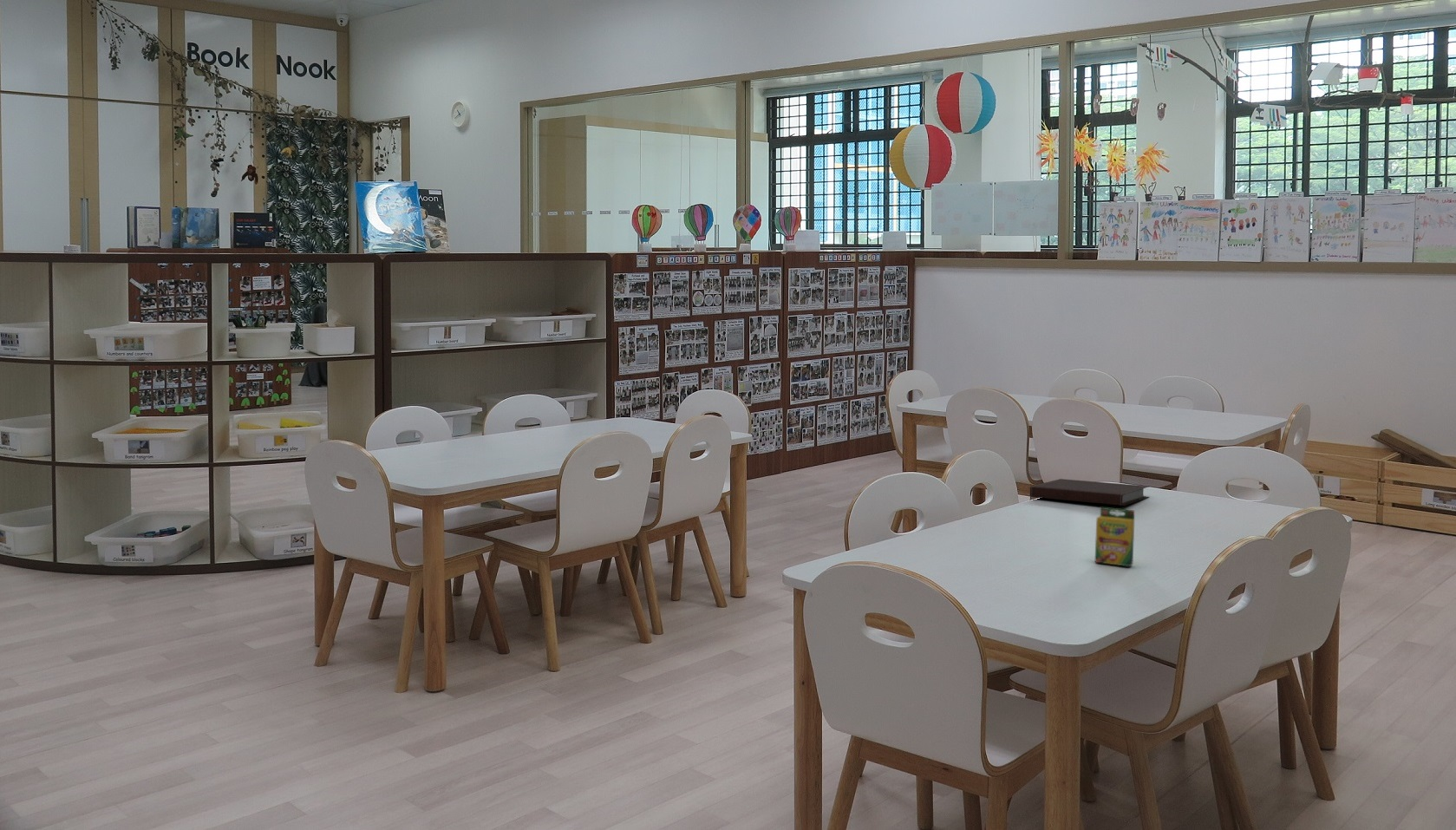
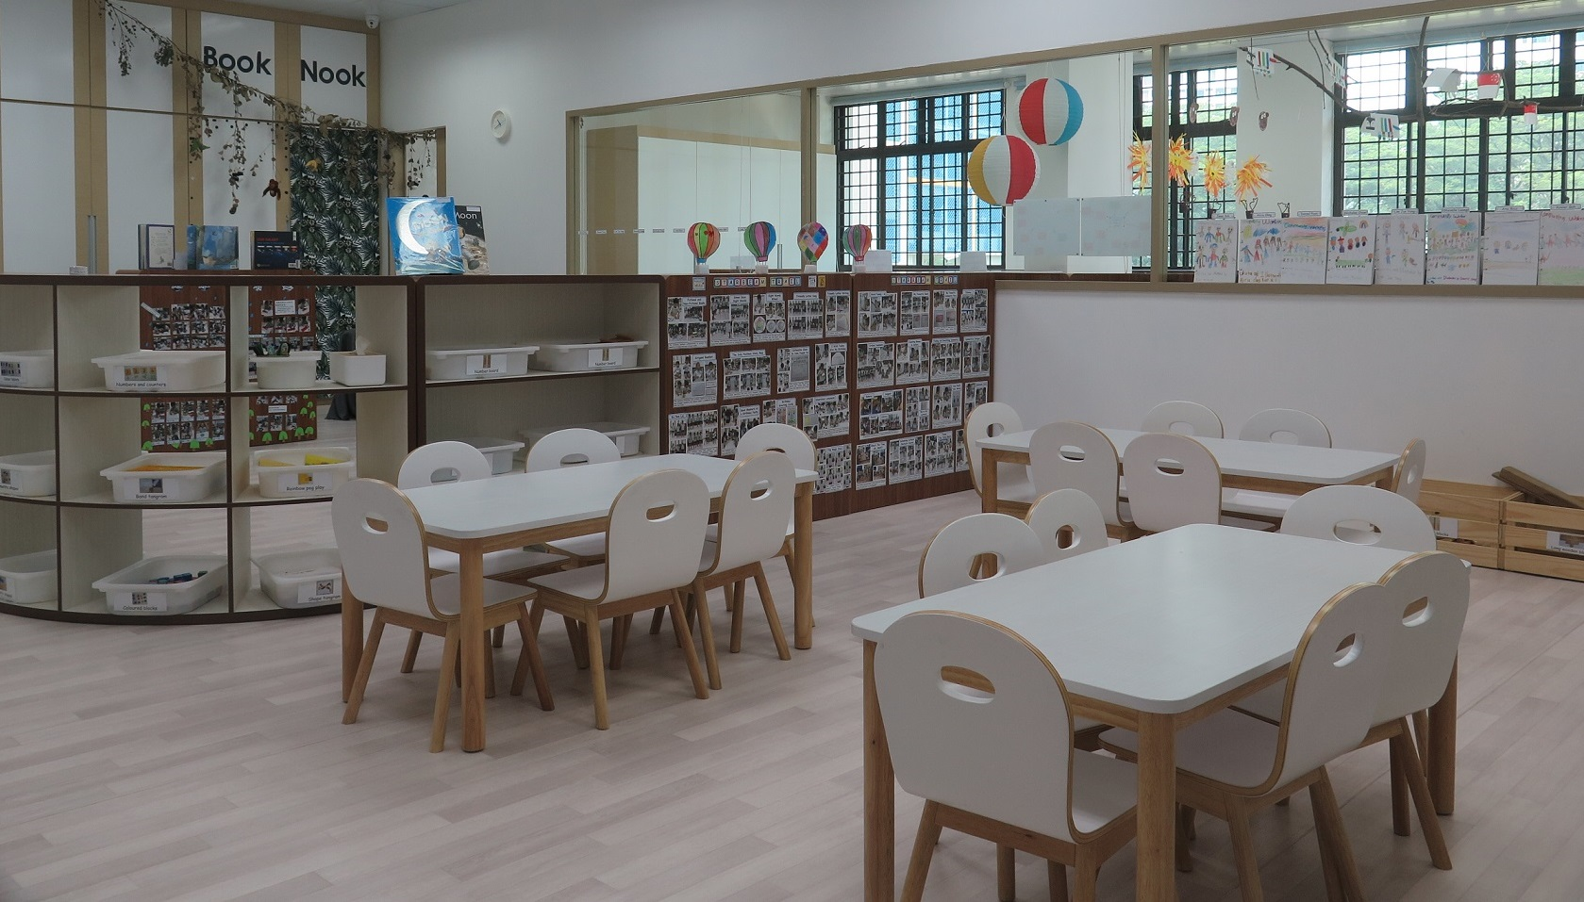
- notebook (1089, 492)
- crayon box (1114, 536)
